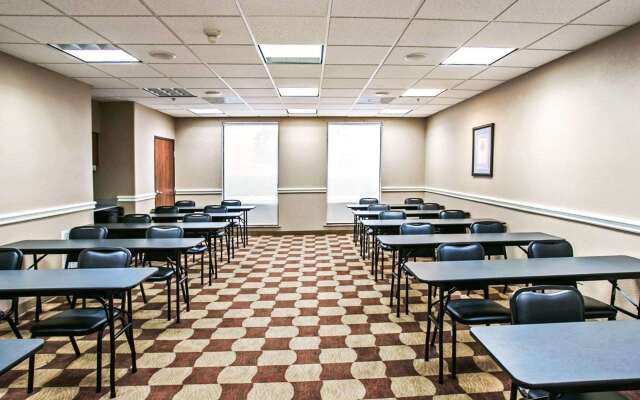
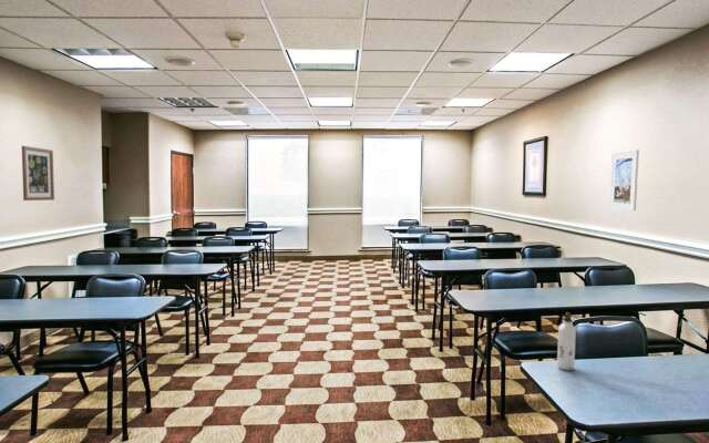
+ wall art (39, 174)
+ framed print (623, 181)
+ water bottle (566, 340)
